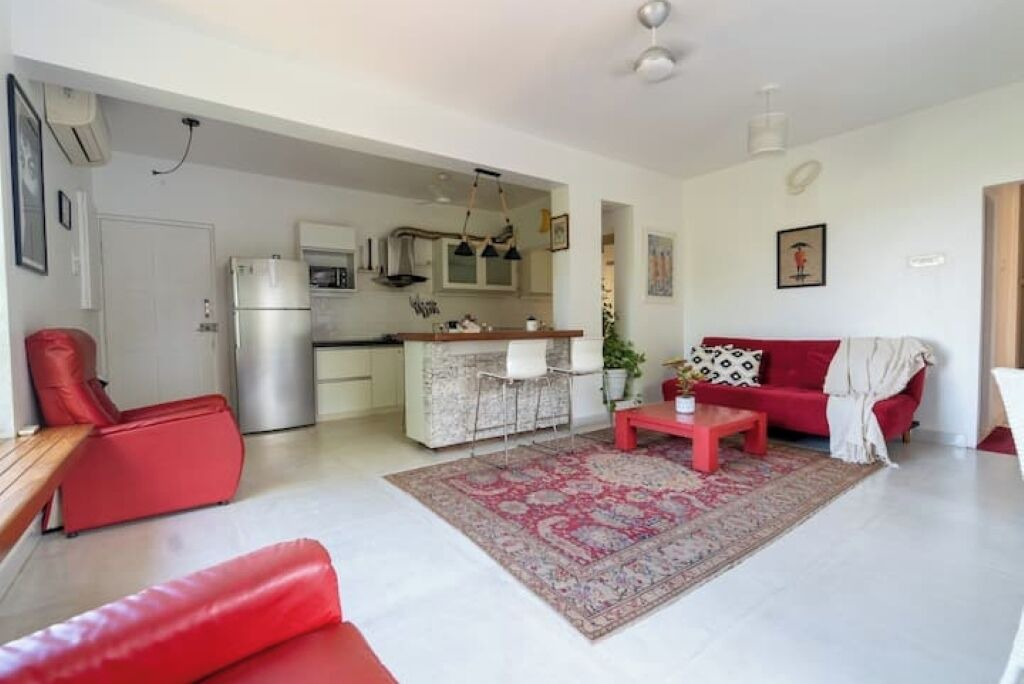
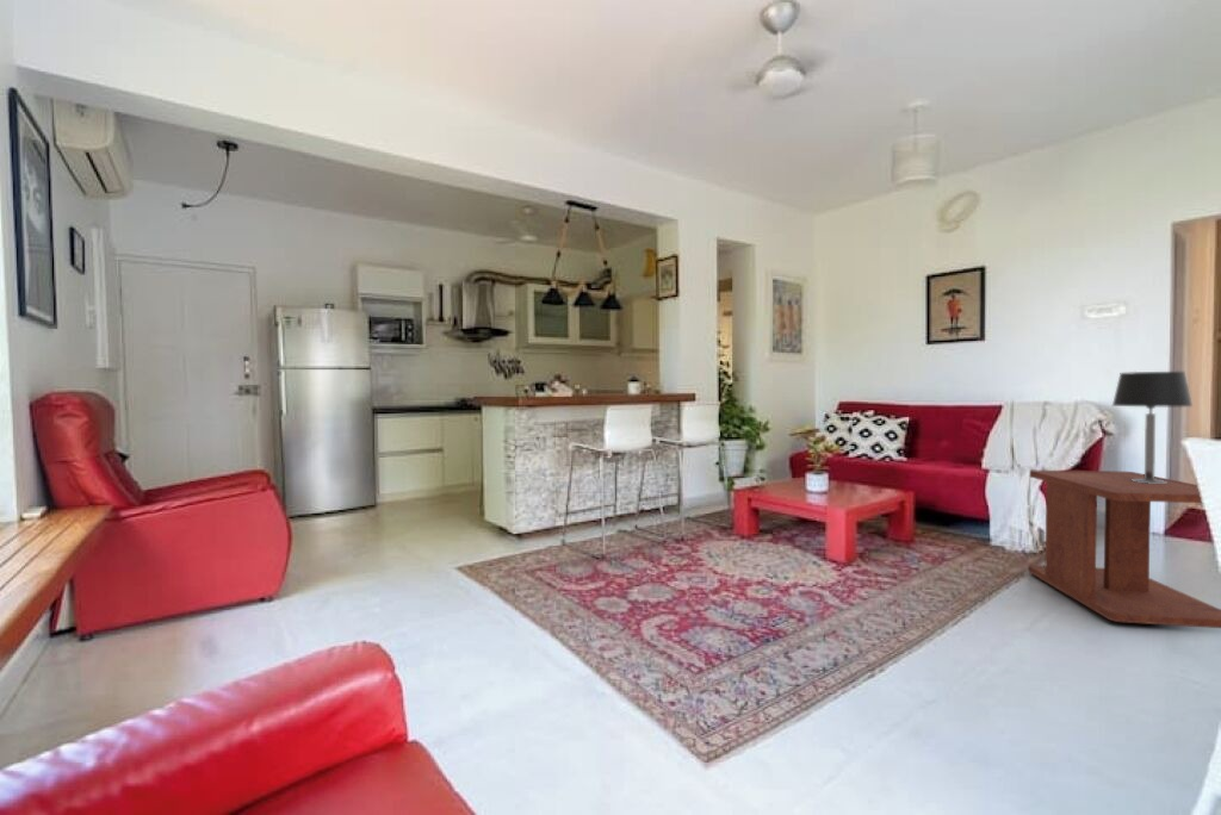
+ table lamp (1149, 425)
+ side table (1122, 540)
